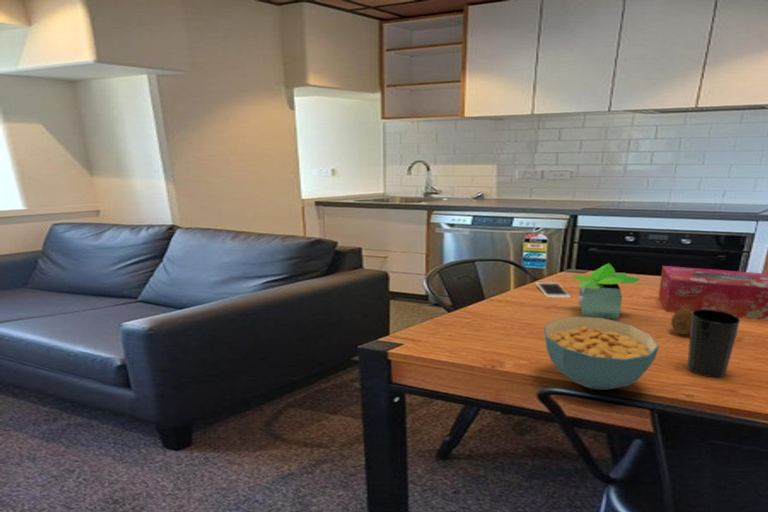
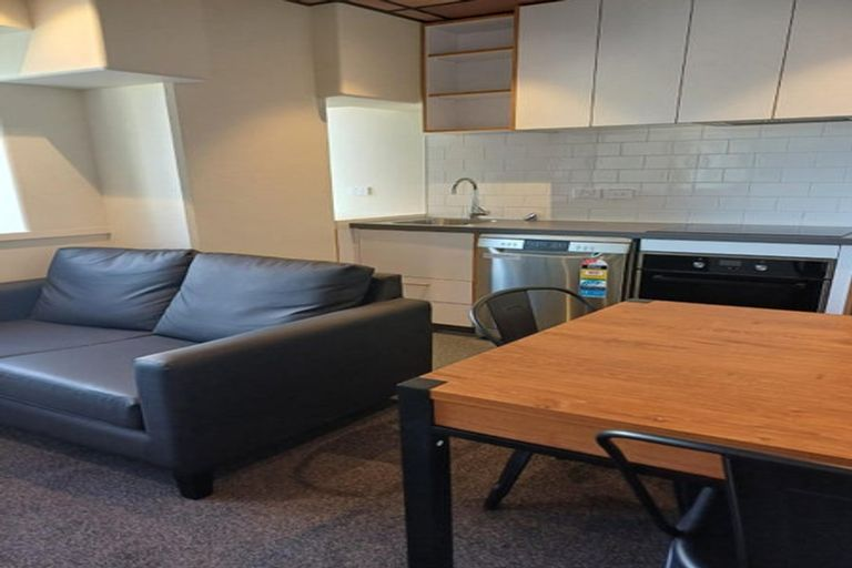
- cup (710, 343)
- fruit (684, 321)
- potted plant (603, 291)
- cereal bowl (596, 359)
- cell phone (552, 290)
- tissue box (720, 292)
